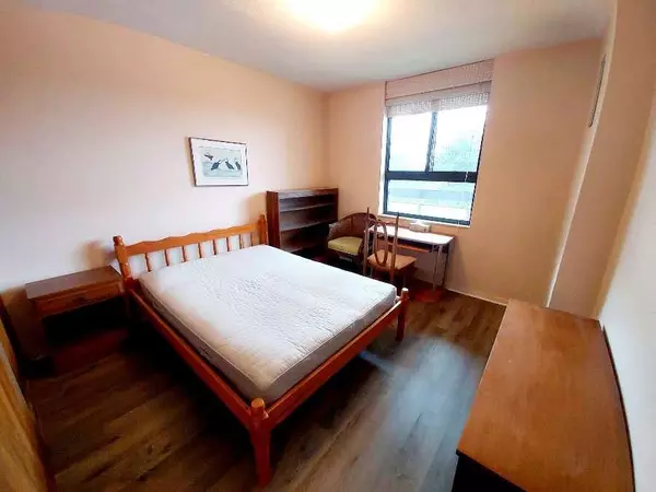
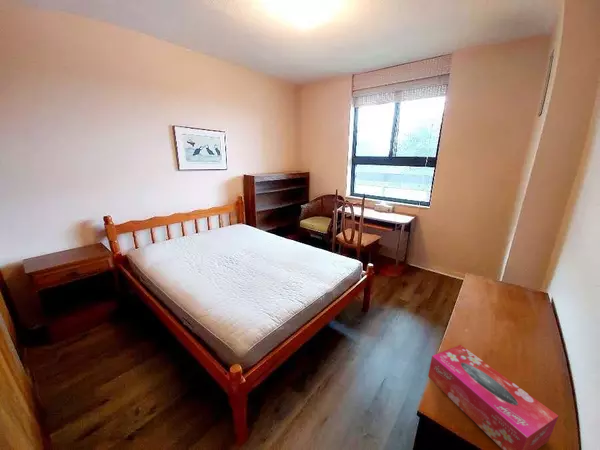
+ tissue box (483, 393)
